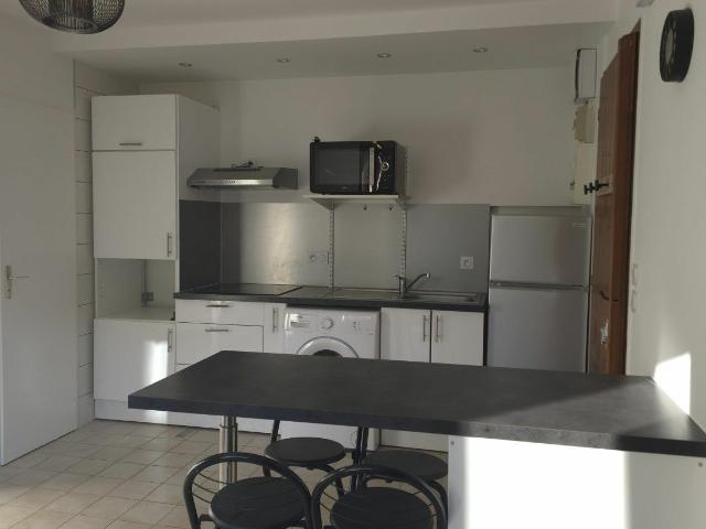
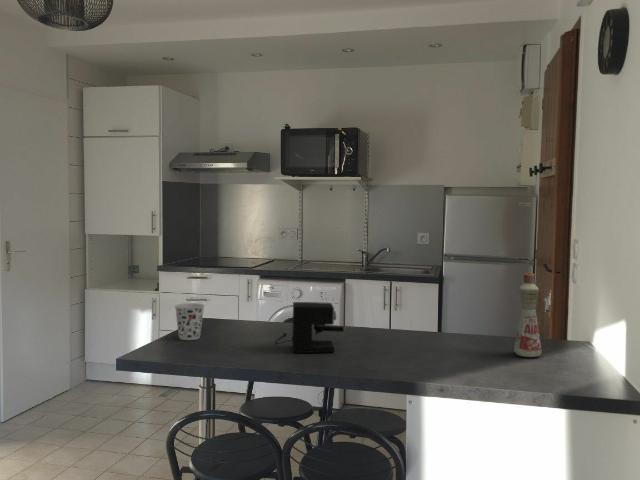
+ cup (189, 321)
+ coffee maker (308, 322)
+ bottle (528, 313)
